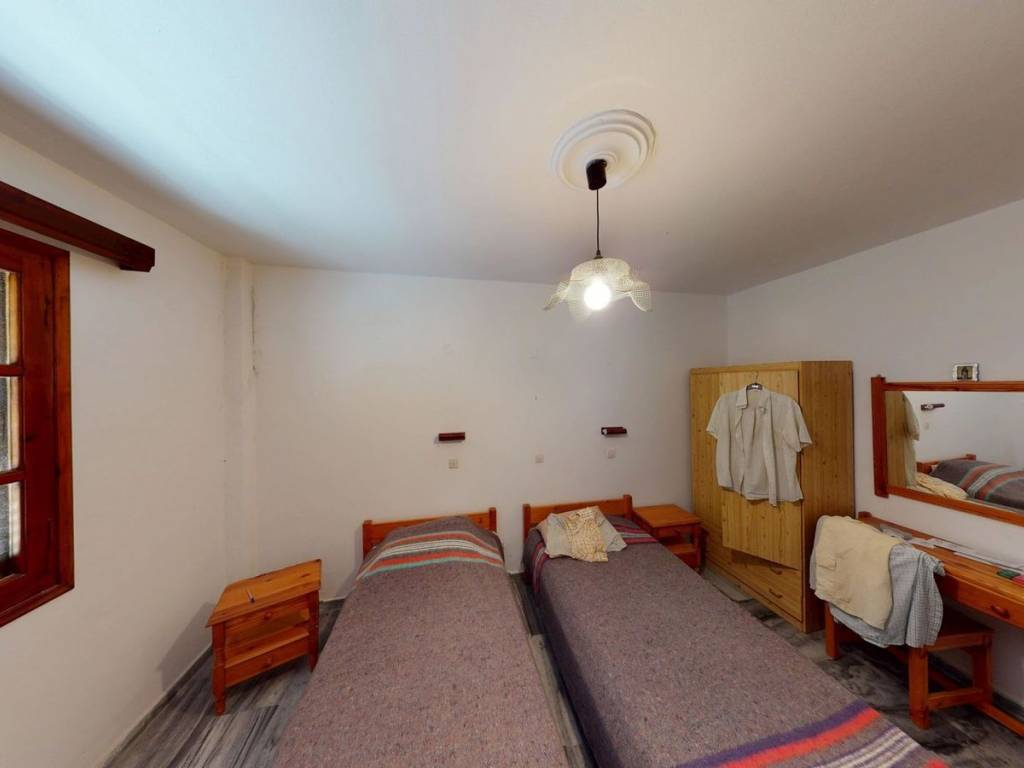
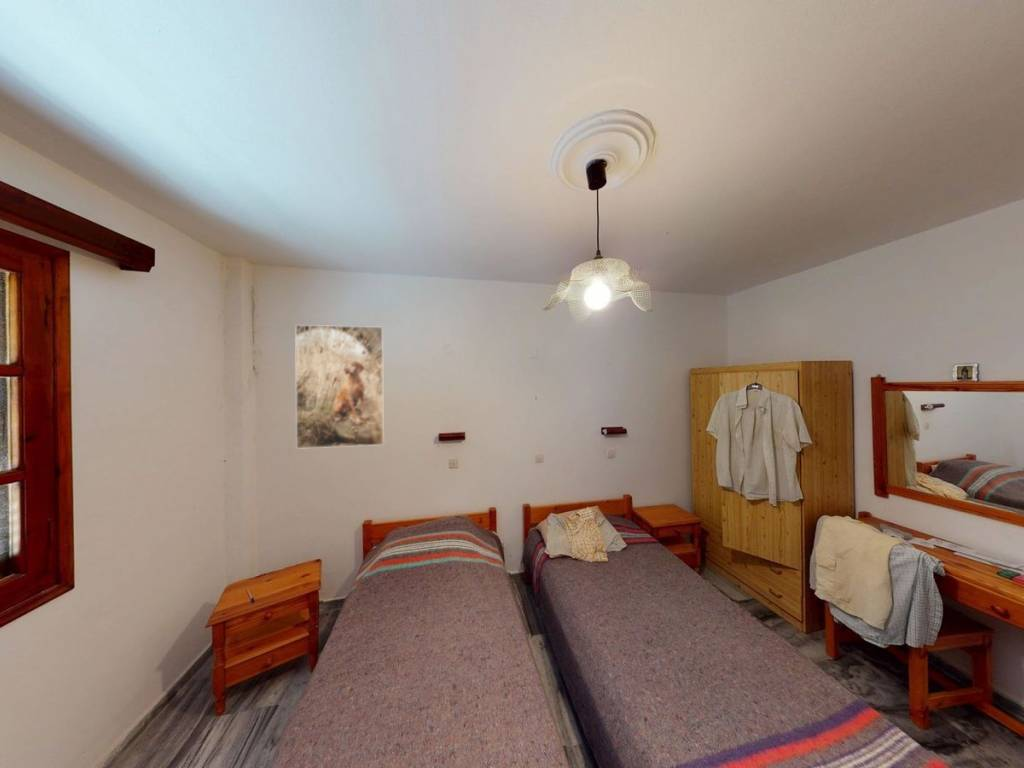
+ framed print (341, 386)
